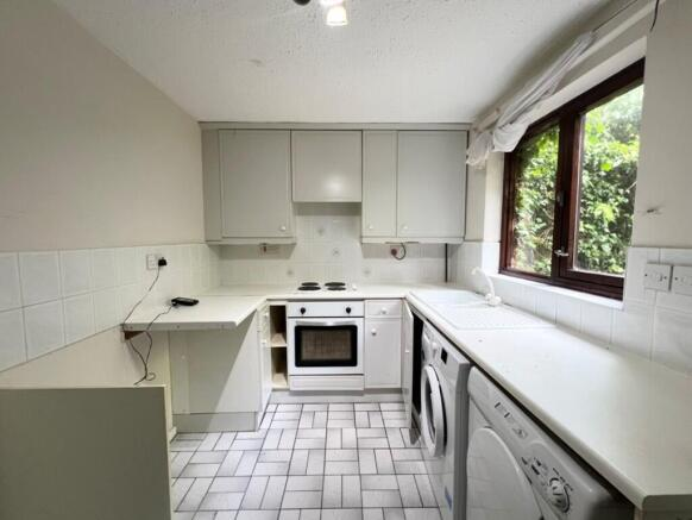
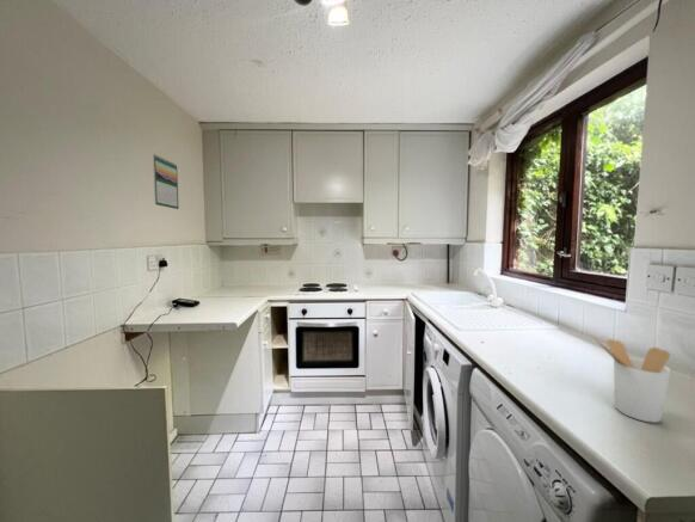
+ utensil holder (627, 375)
+ calendar (166, 183)
